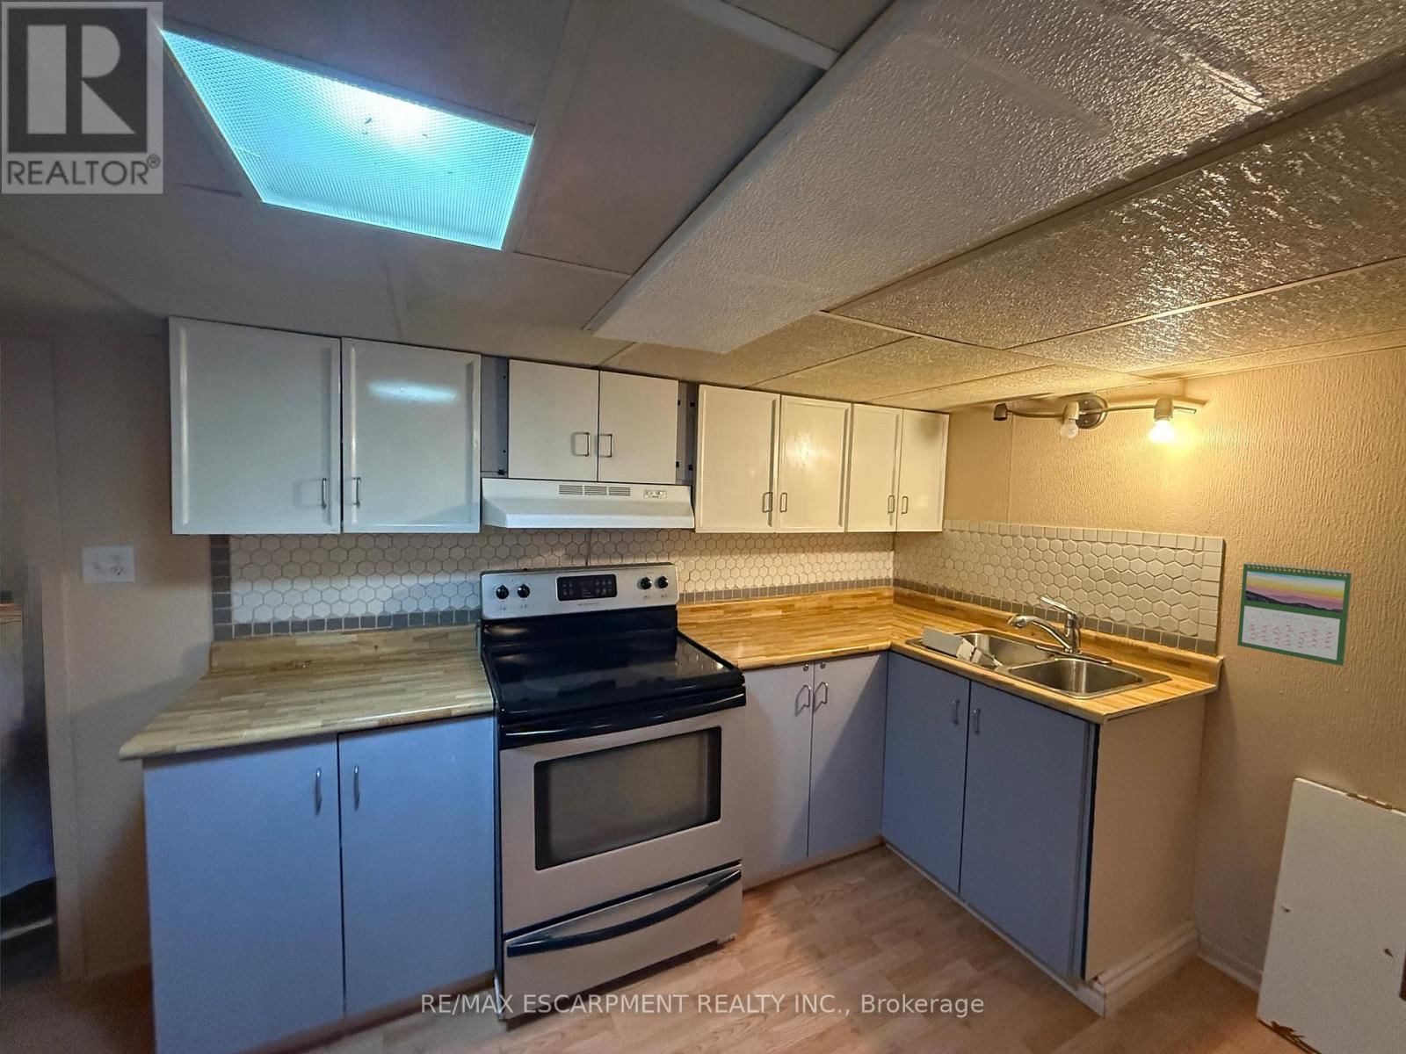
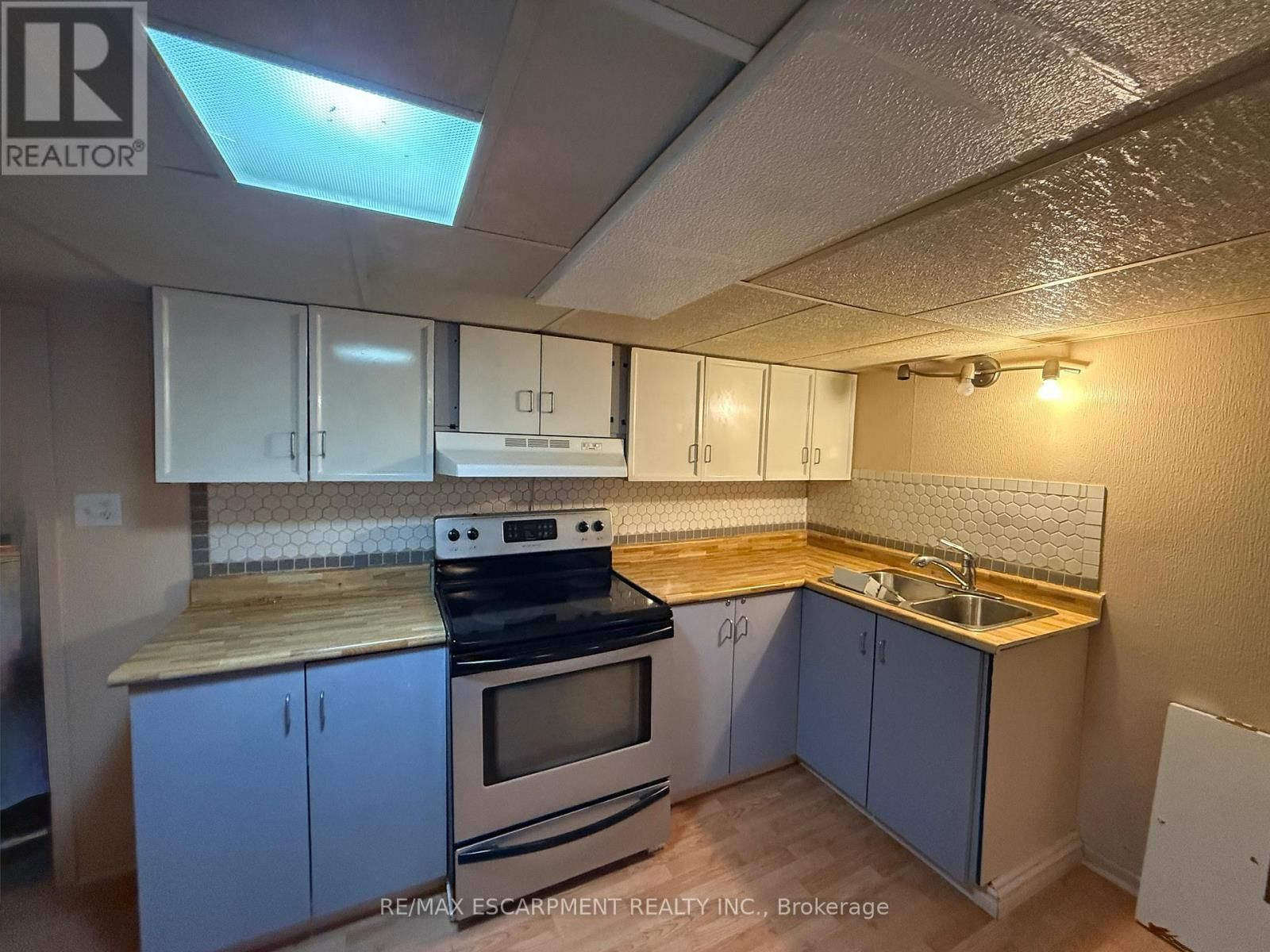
- calendar (1291, 610)
